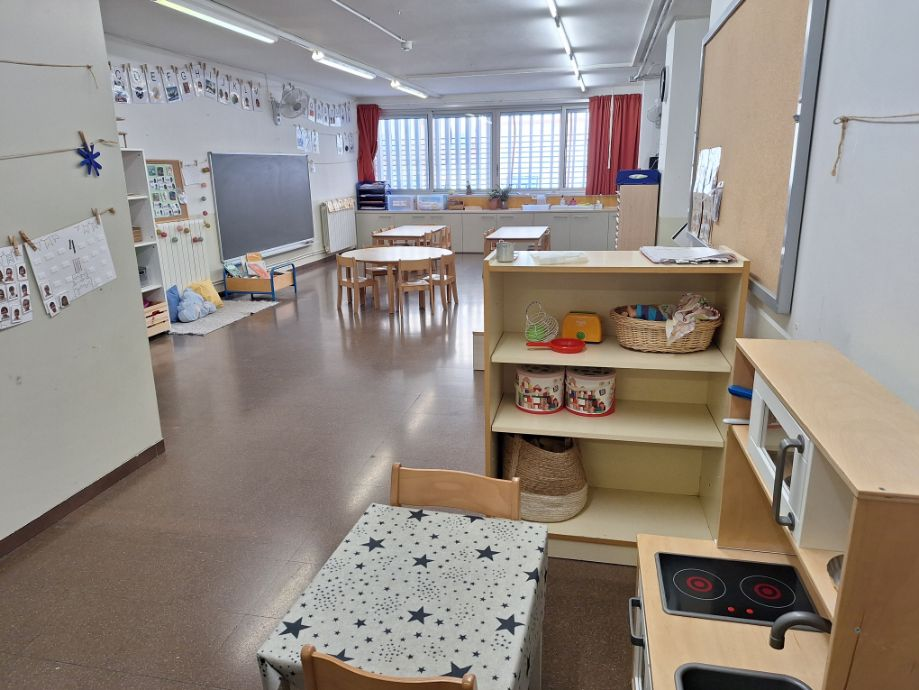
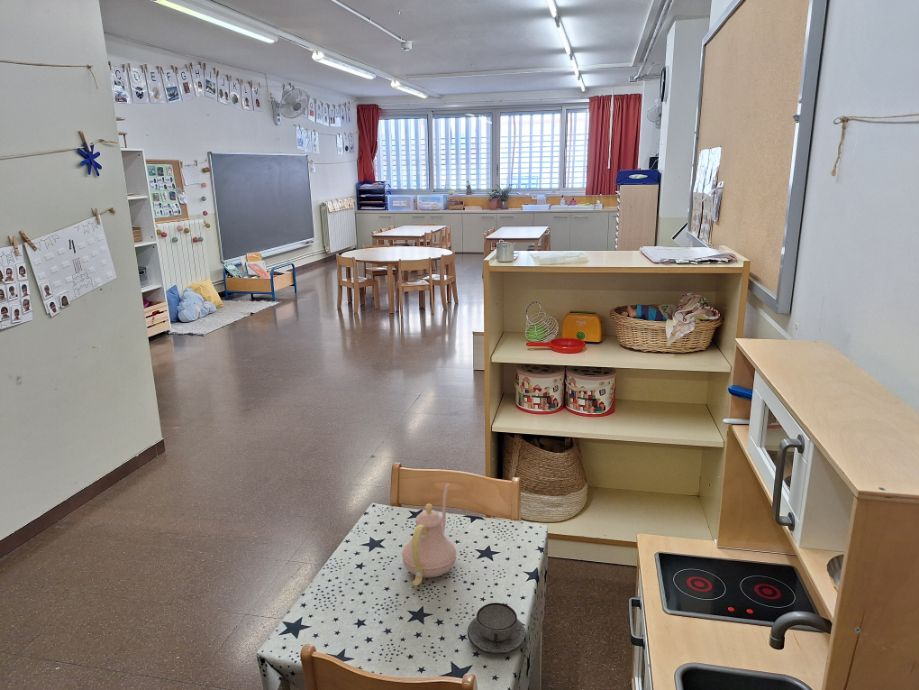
+ teacup (496, 626)
+ teapot (432, 530)
